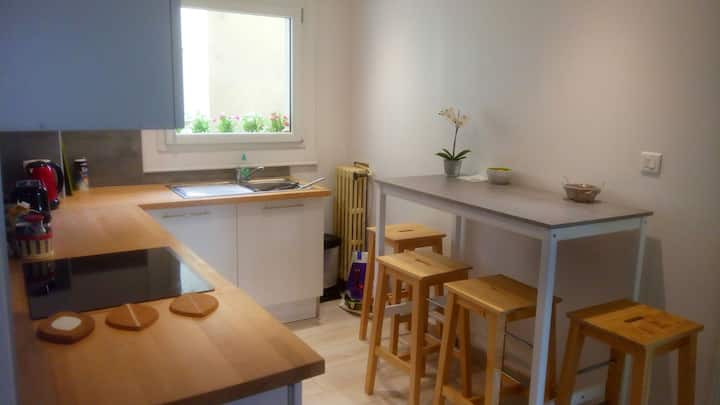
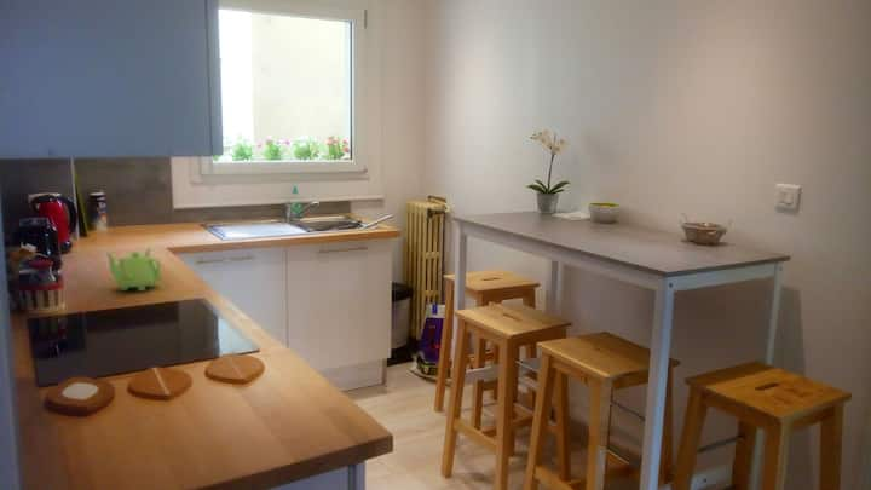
+ teapot (133, 270)
